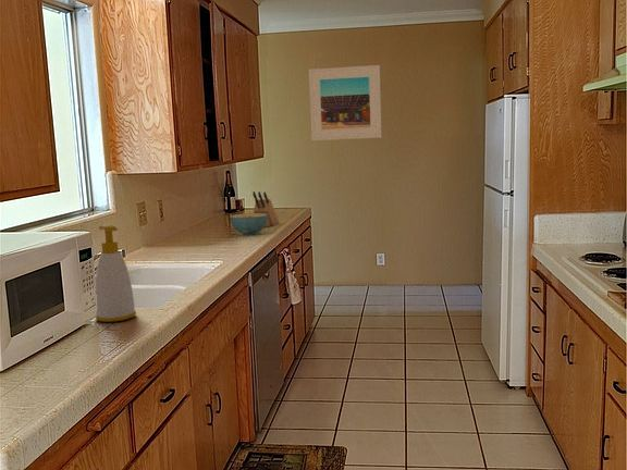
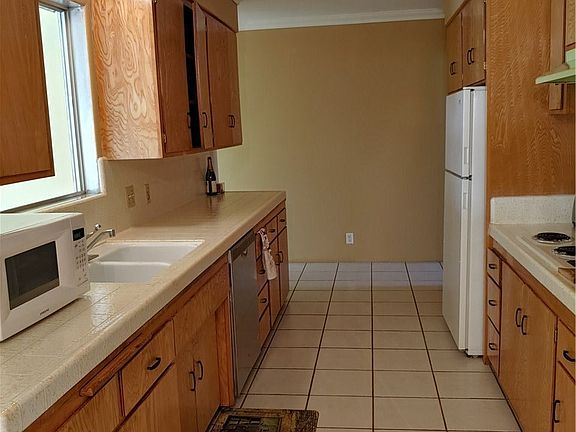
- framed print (345, 103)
- soap bottle (111, 271)
- knife block (265, 208)
- cereal bowl (249, 224)
